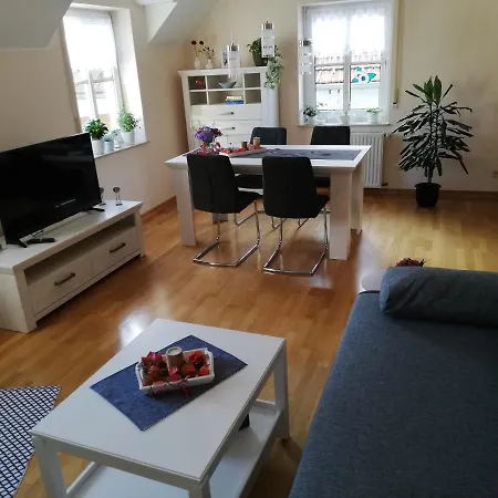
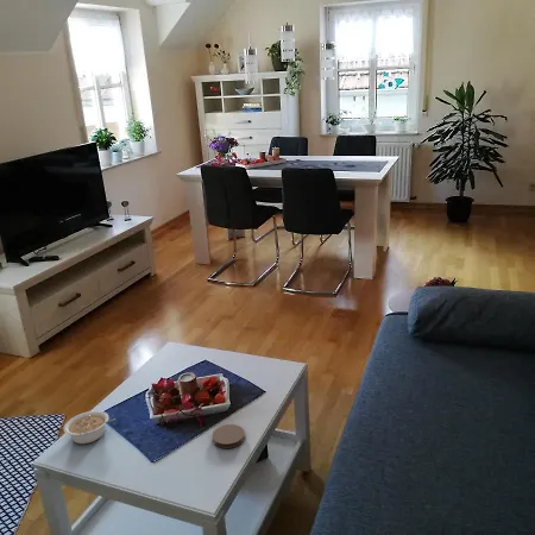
+ coaster (228, 435)
+ legume (89, 427)
